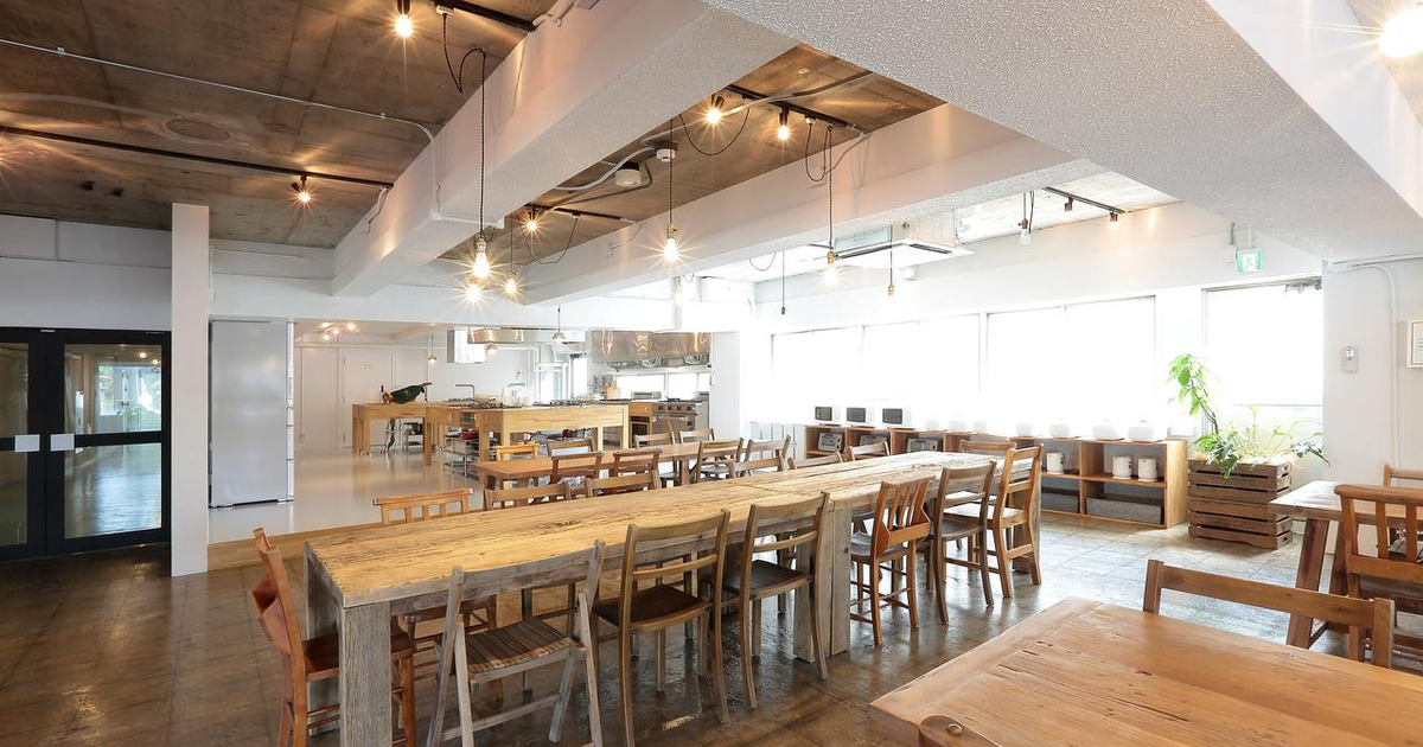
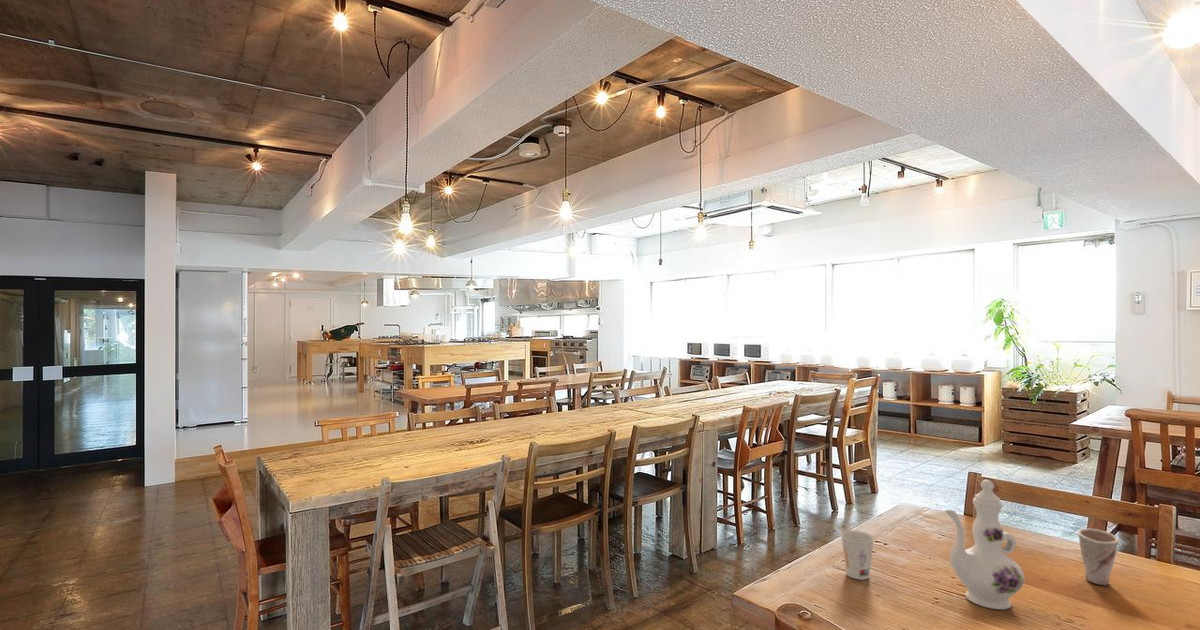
+ cup (857, 555)
+ cup (1098, 558)
+ chinaware (980, 540)
